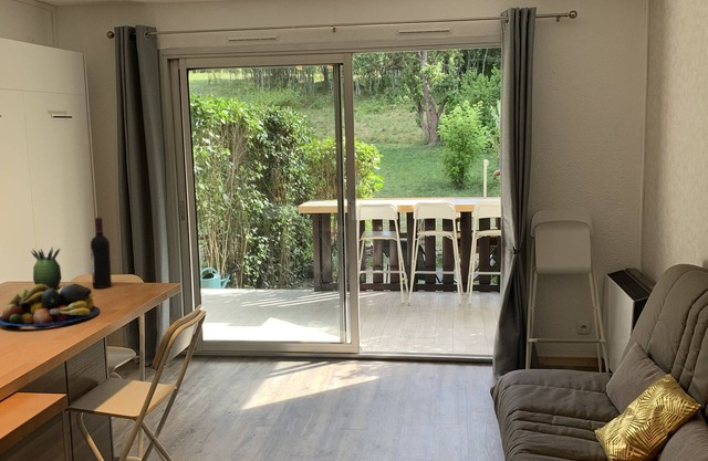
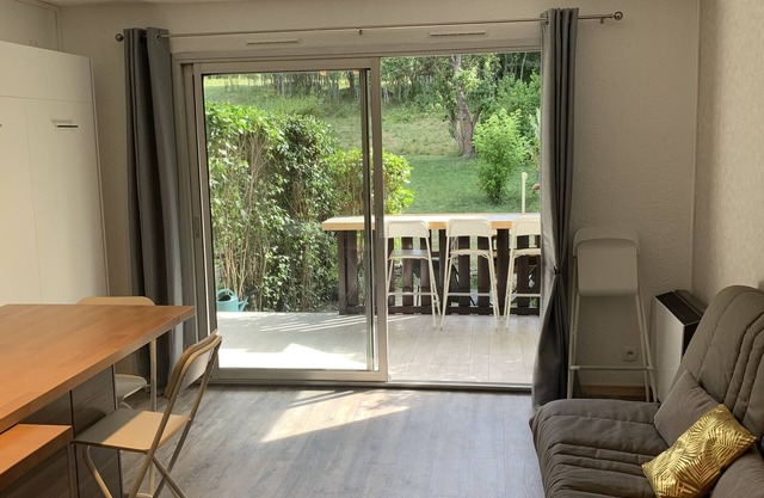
- succulent plant (46, 269)
- wine bottle (100, 252)
- fruit bowl (48, 300)
